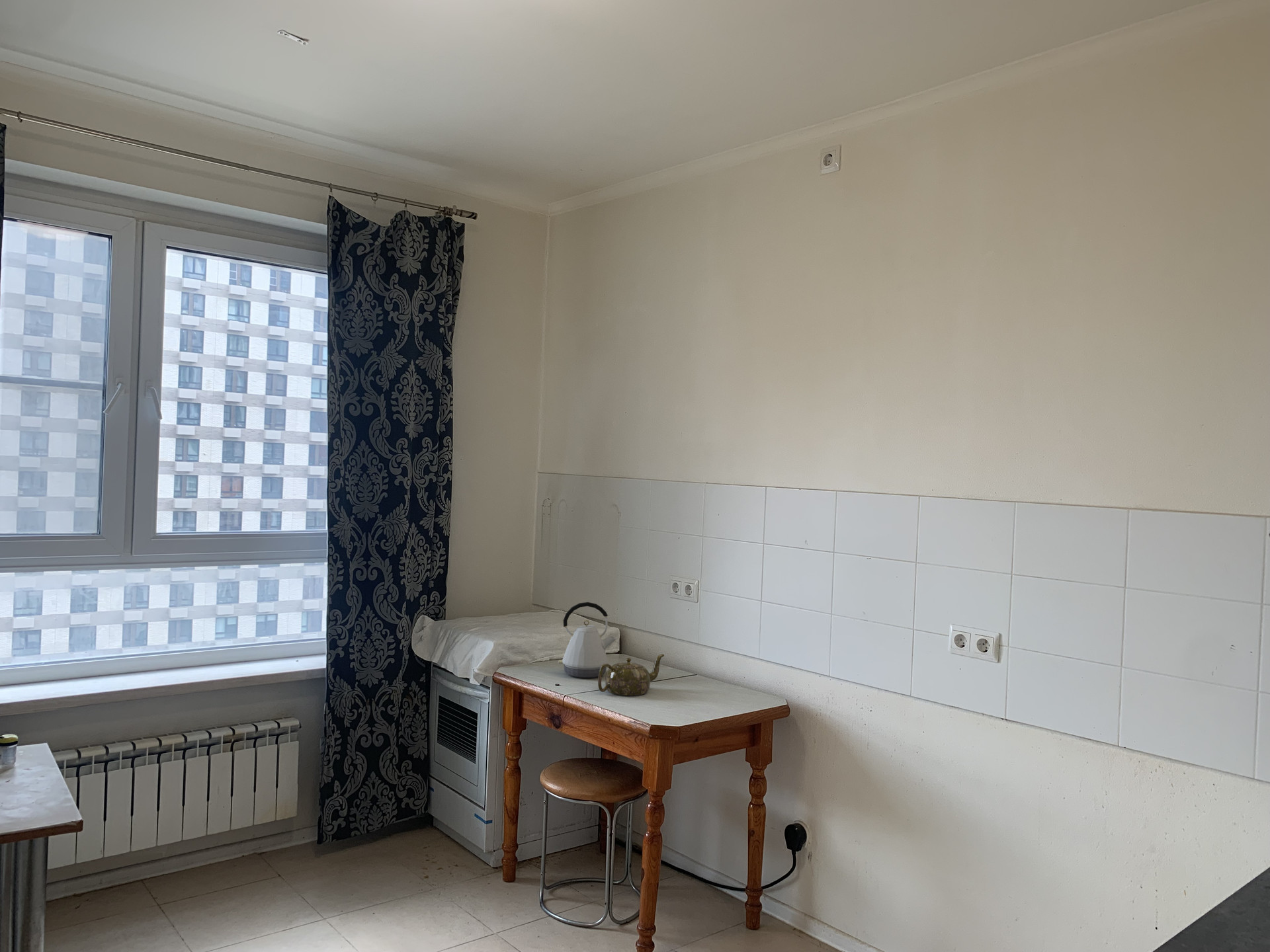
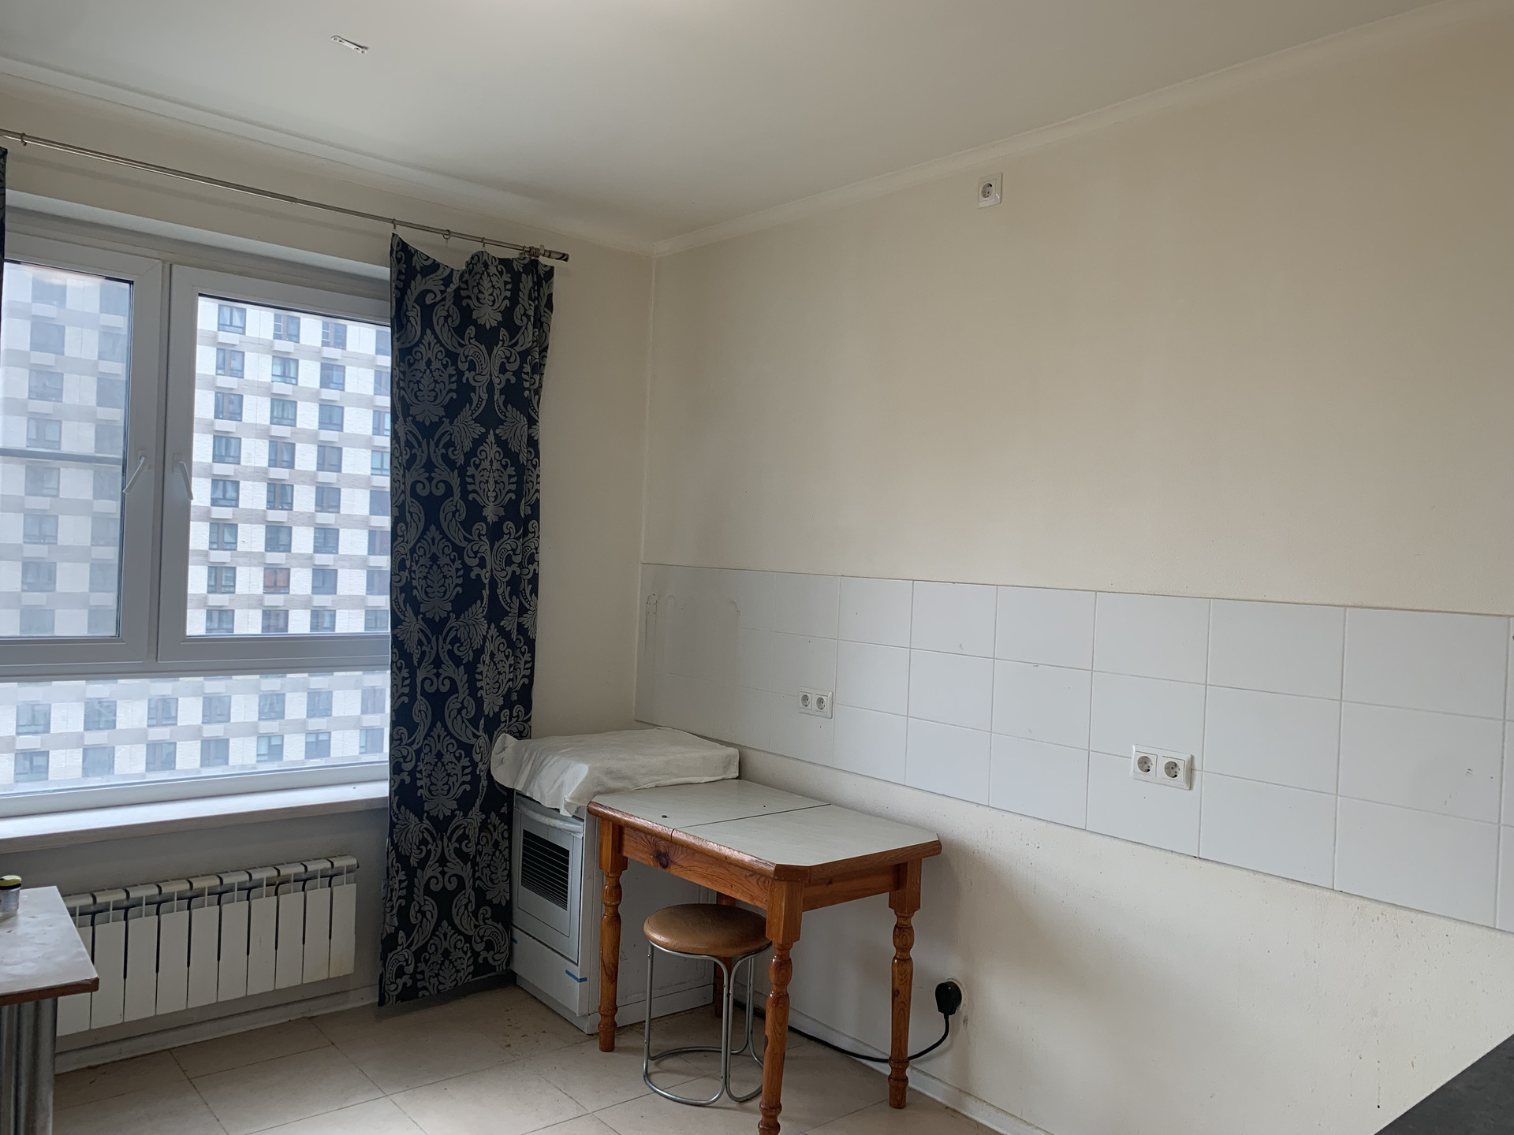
- kettle (587, 638)
- teapot (631, 674)
